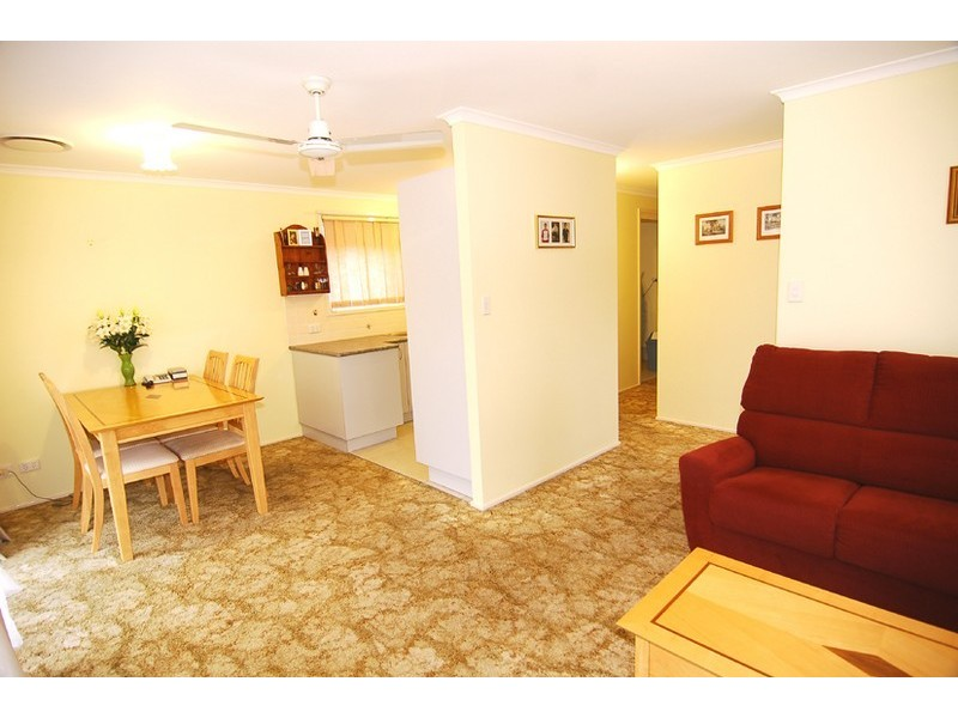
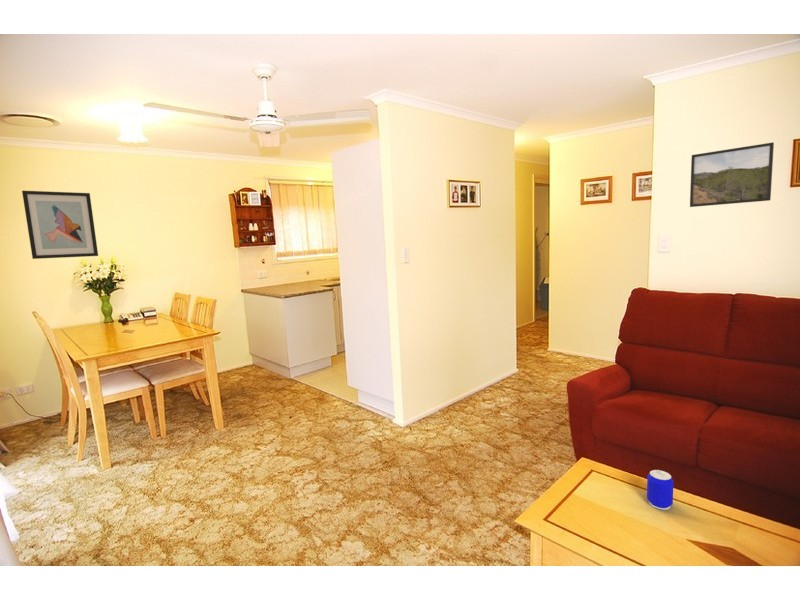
+ beer can (660, 488)
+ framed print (729, 176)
+ wall art (62, 225)
